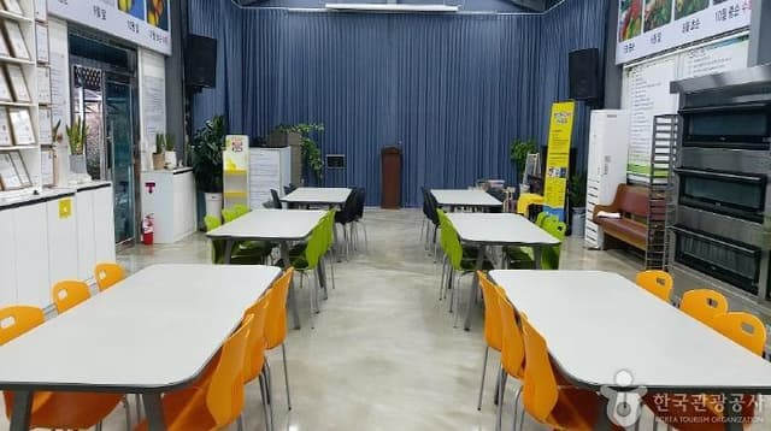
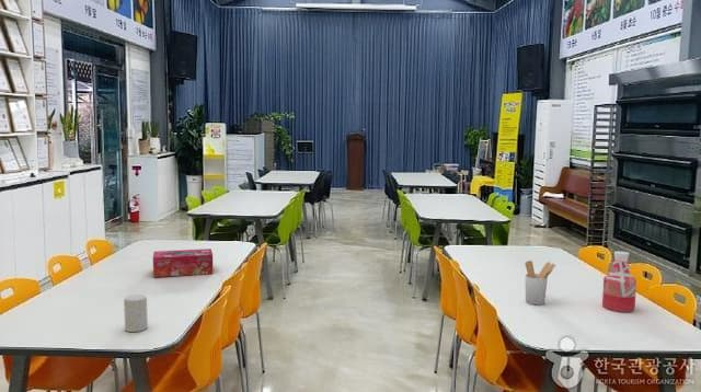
+ bottle (620, 279)
+ tissue box (183, 262)
+ utensil holder (540, 281)
+ cup (136, 312)
